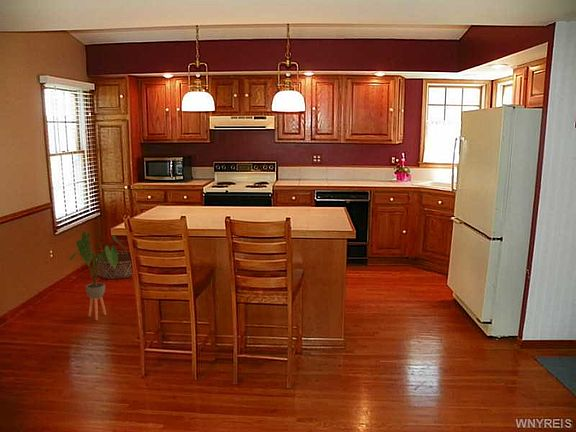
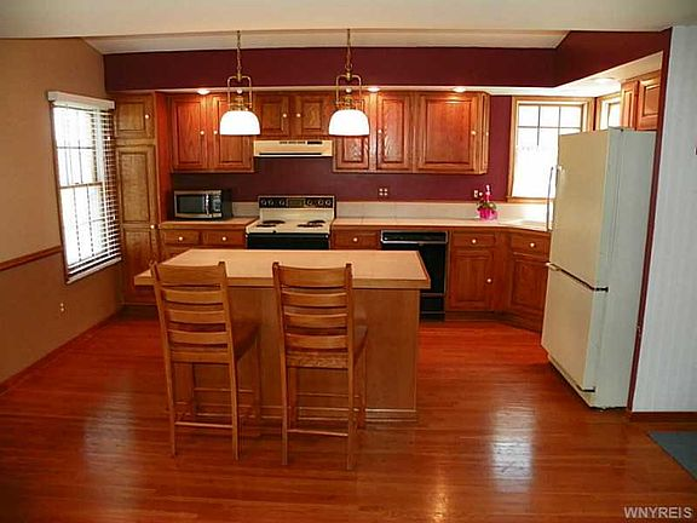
- house plant (97, 274)
- basket (118, 265)
